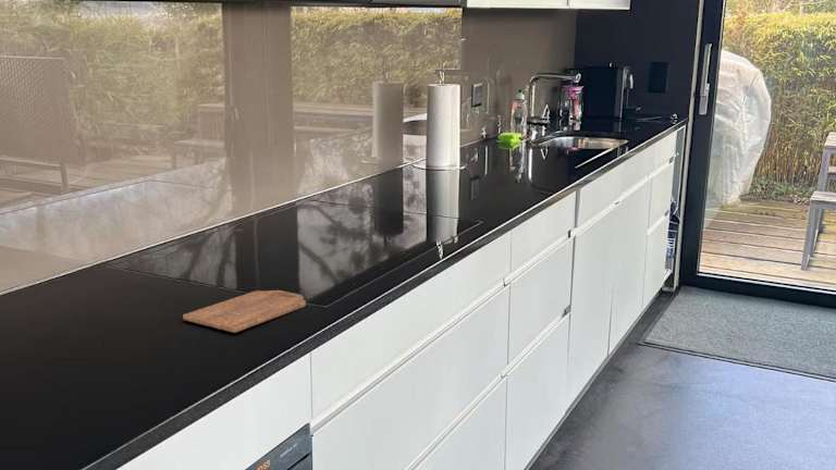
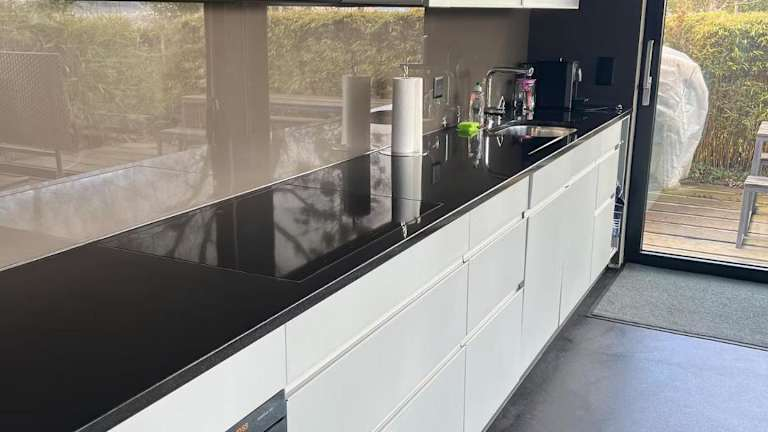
- cutting board (251, 308)
